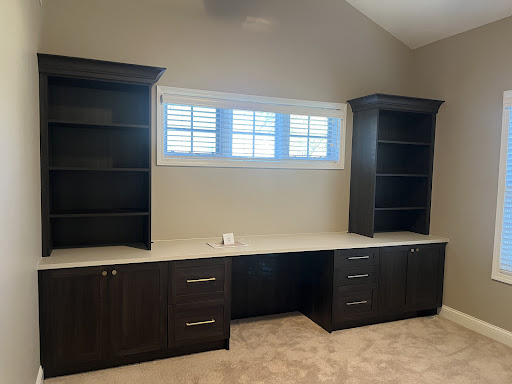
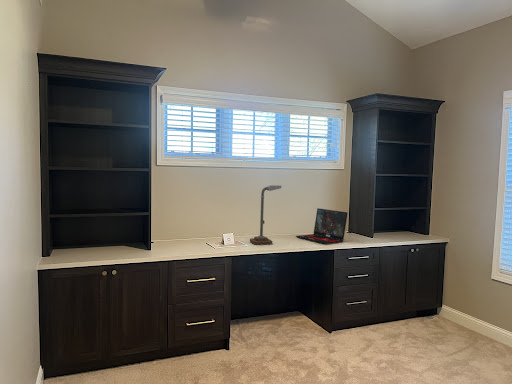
+ desk lamp (262, 213)
+ laptop (321, 225)
